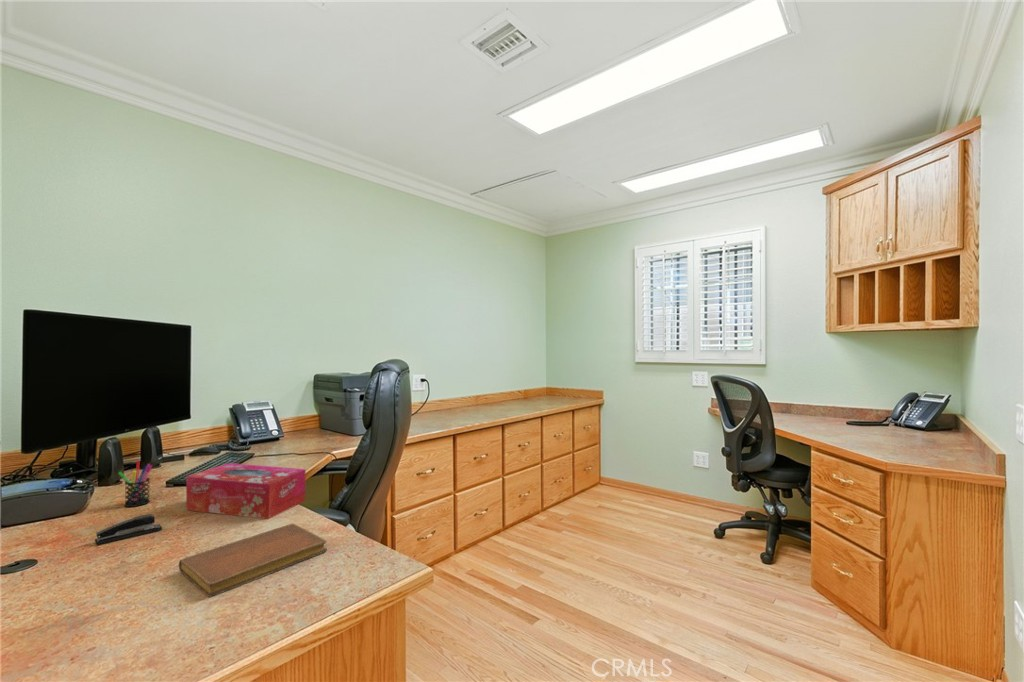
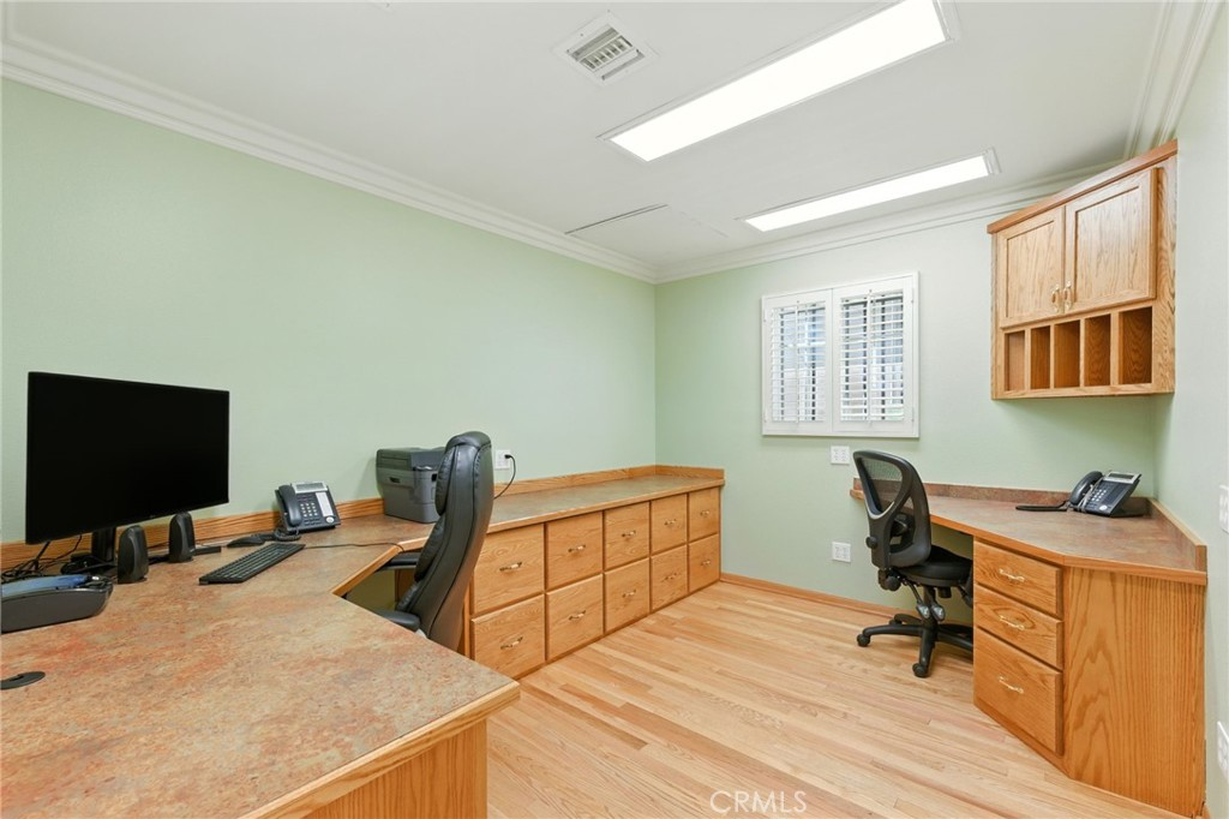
- notebook (256, 554)
- tissue box (247, 488)
- pen holder (134, 483)
- stapler (129, 527)
